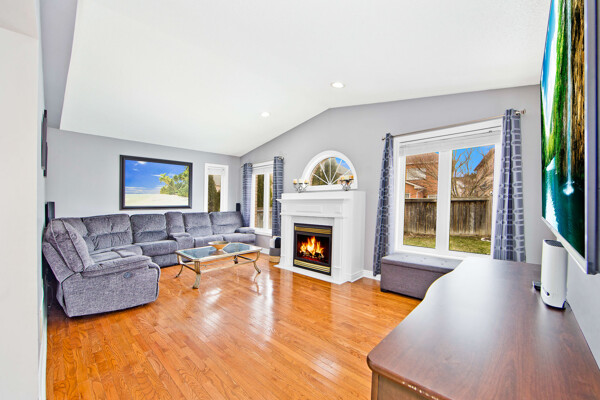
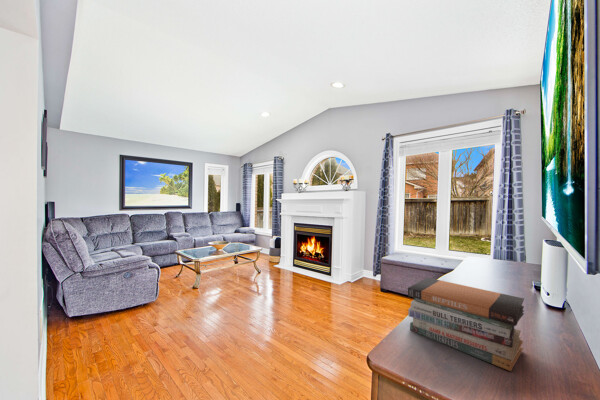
+ book stack (461, 315)
